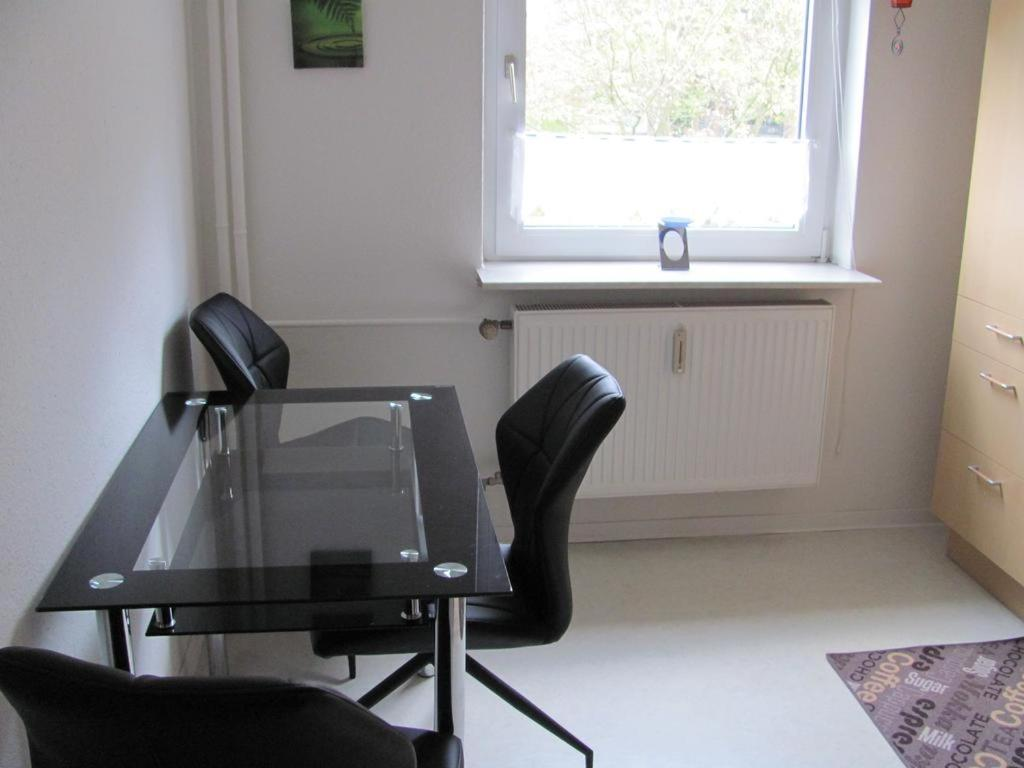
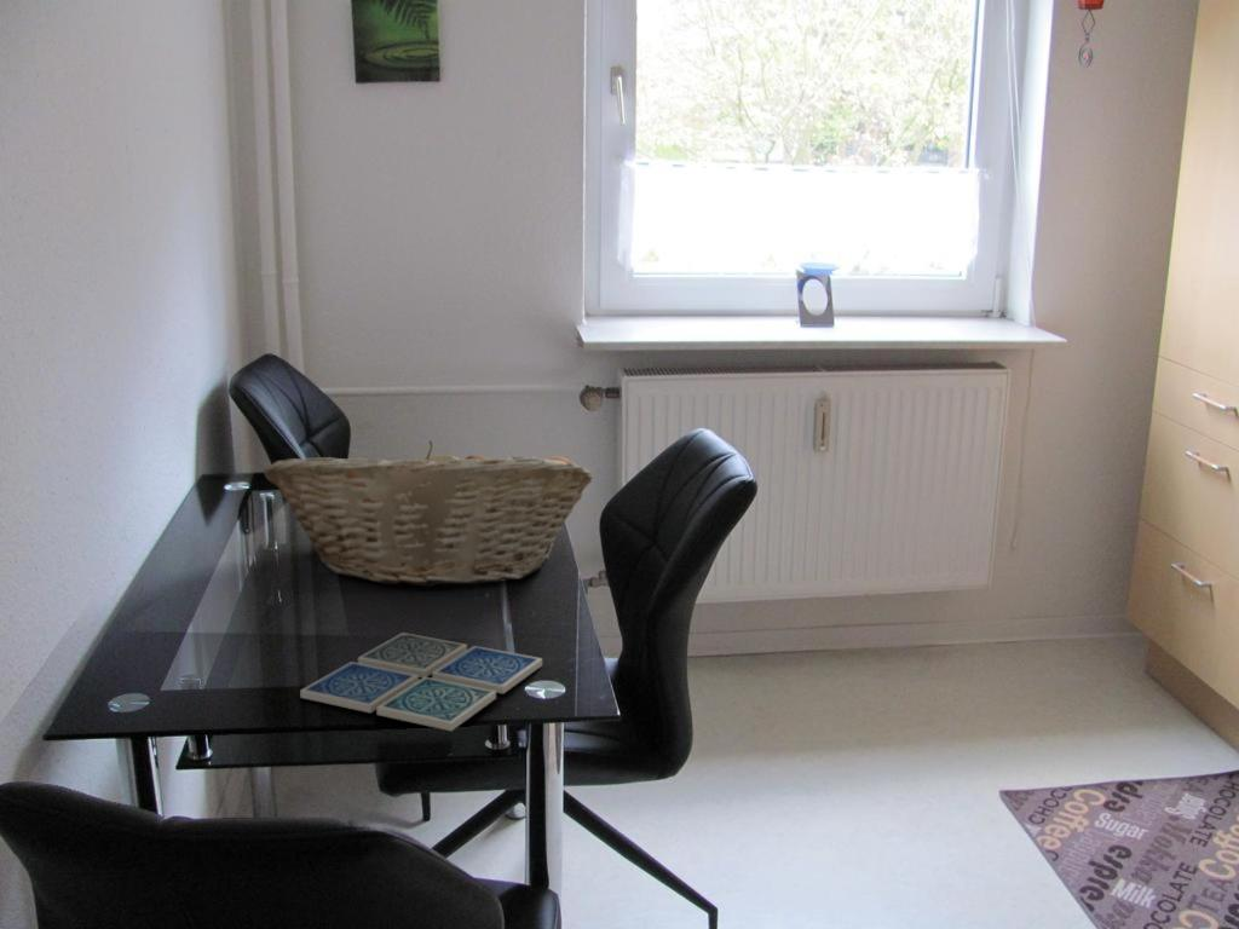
+ drink coaster (425, 677)
+ fruit basket (431, 498)
